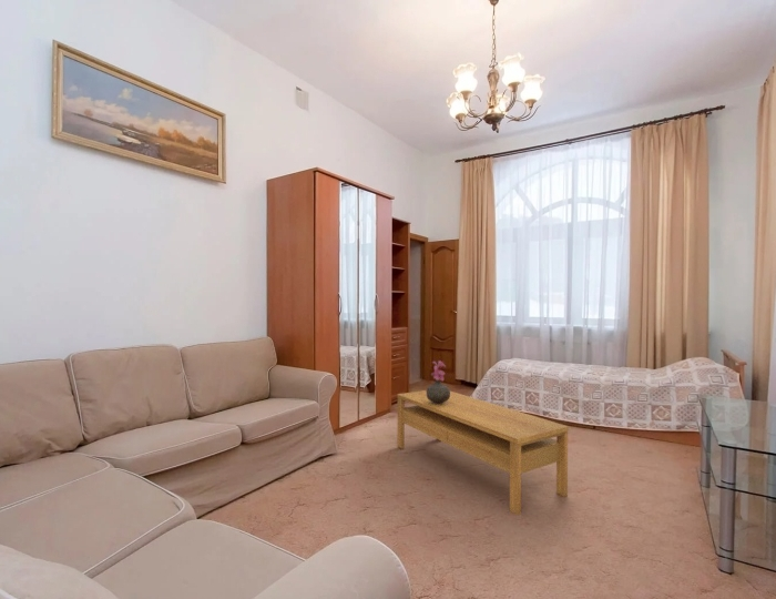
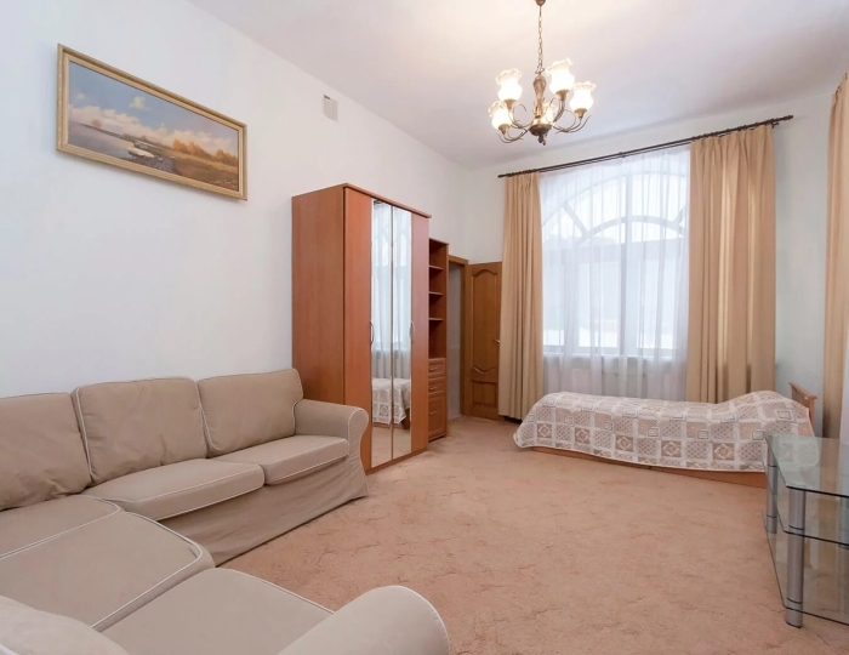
- vase (437, 382)
- coffee table (470, 437)
